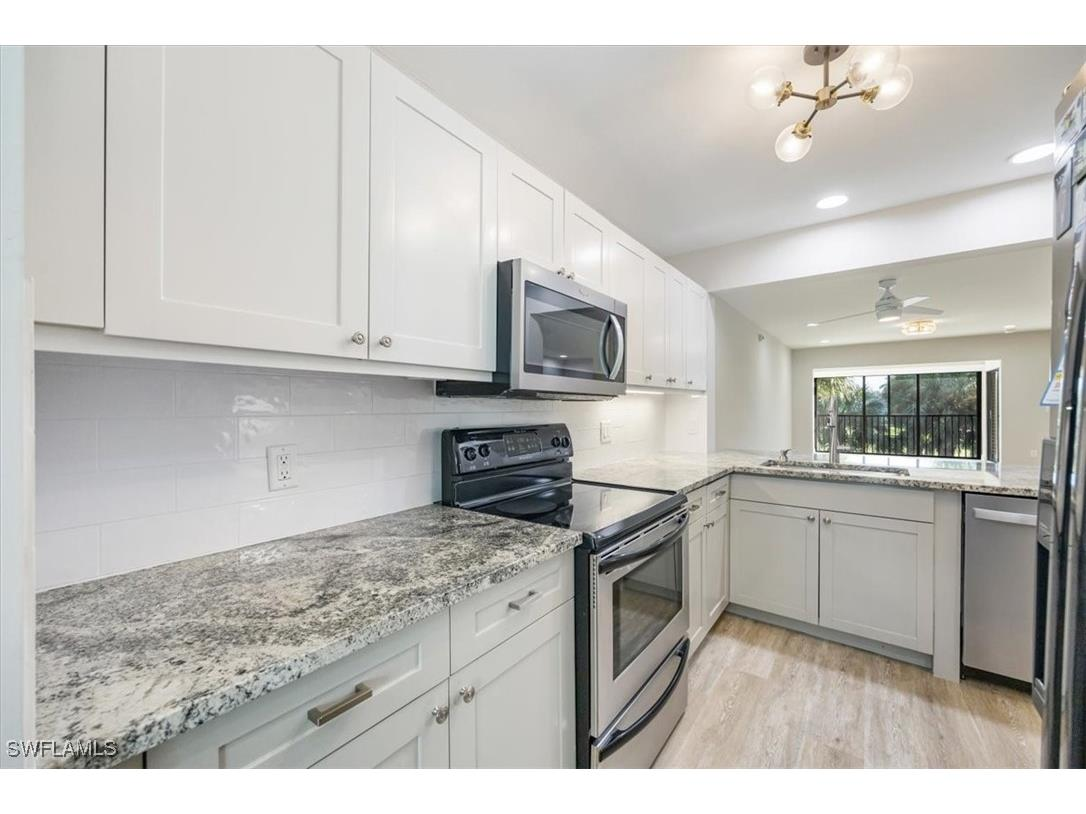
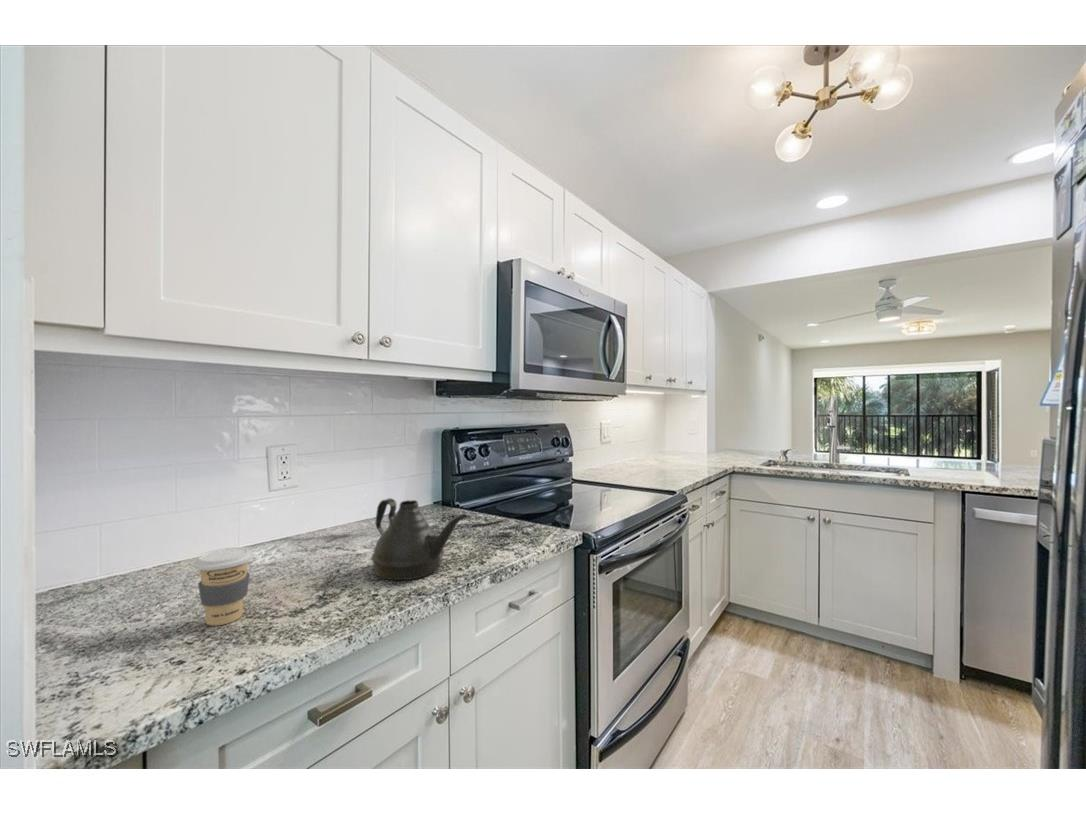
+ teapot (418, 537)
+ coffee cup (224, 585)
